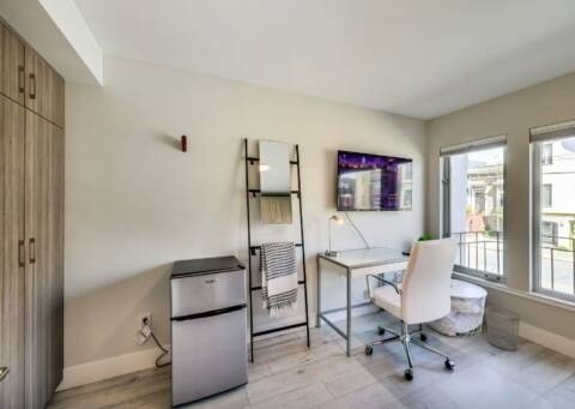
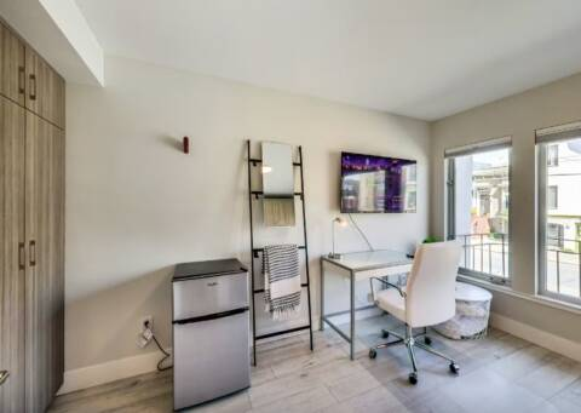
- wastebasket (501, 327)
